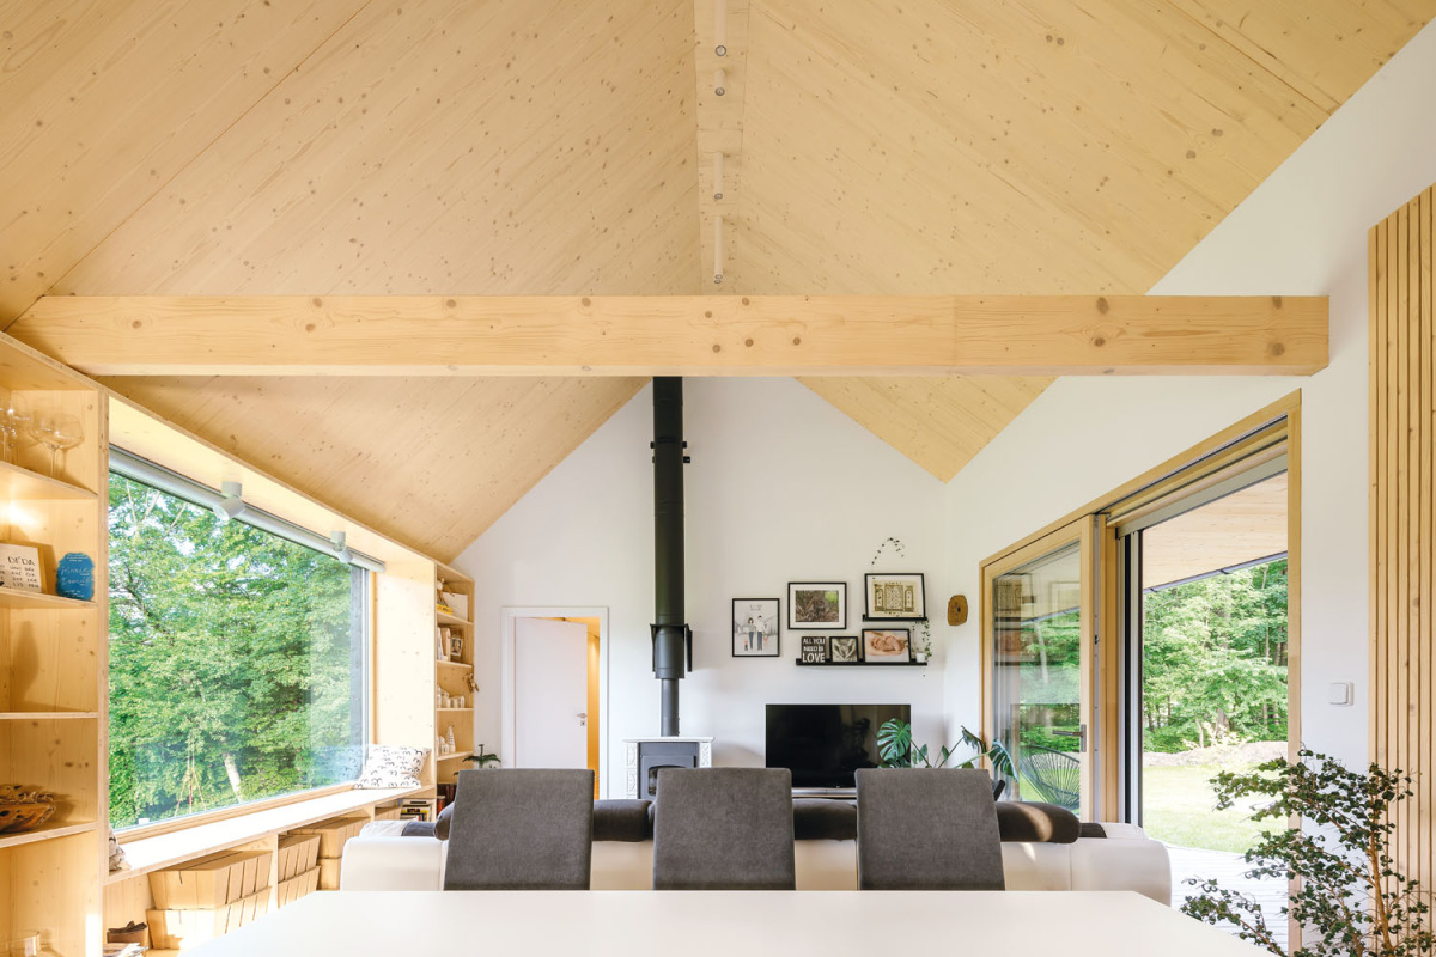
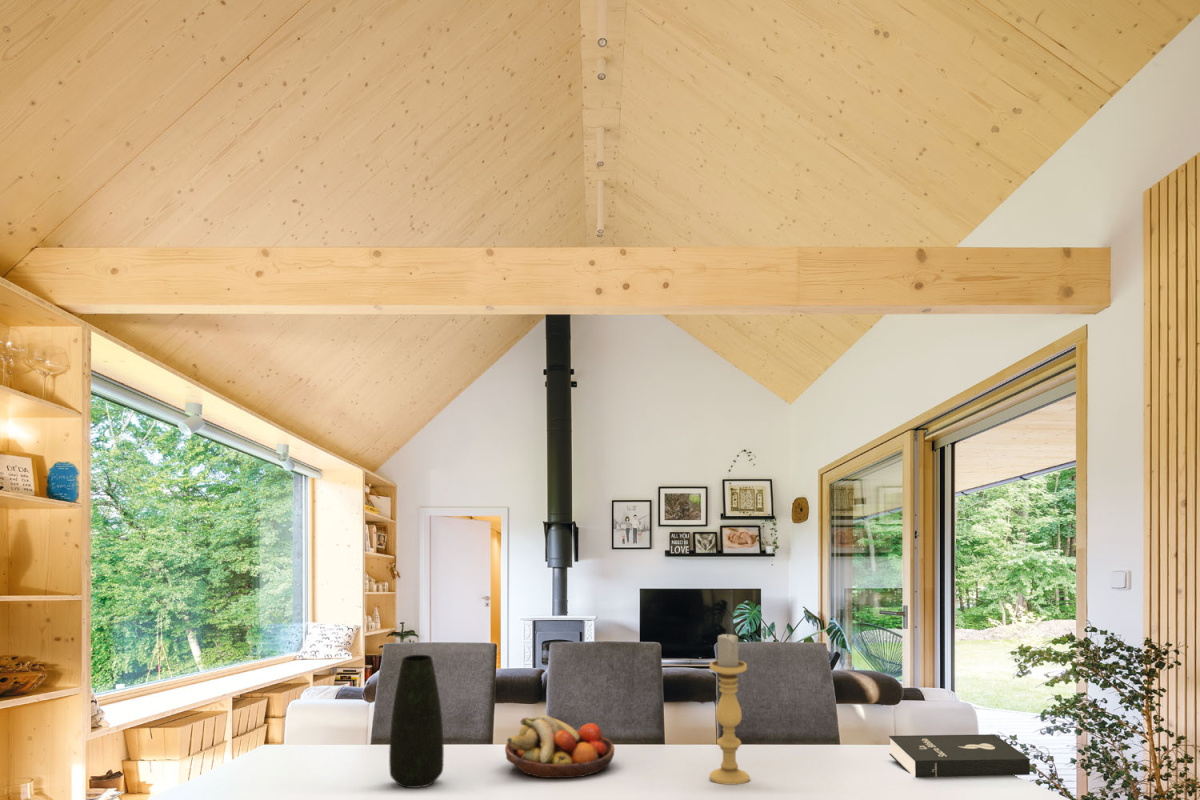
+ candle holder (728, 705)
+ vase (416, 719)
+ booklet (957, 756)
+ fruit bowl (559, 742)
